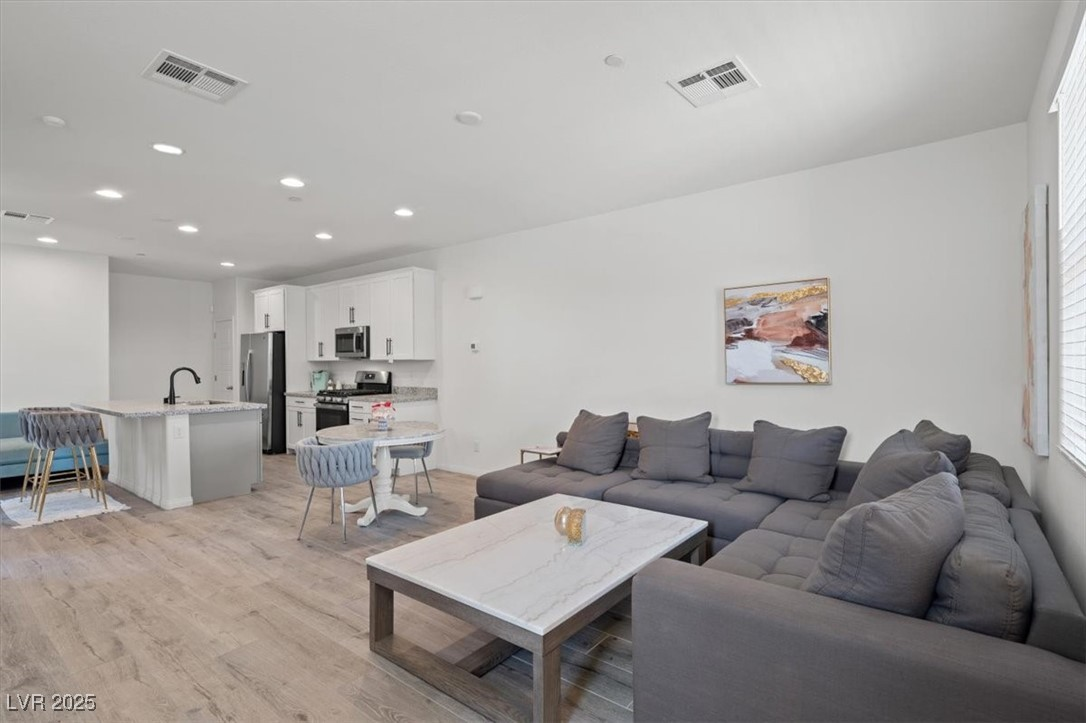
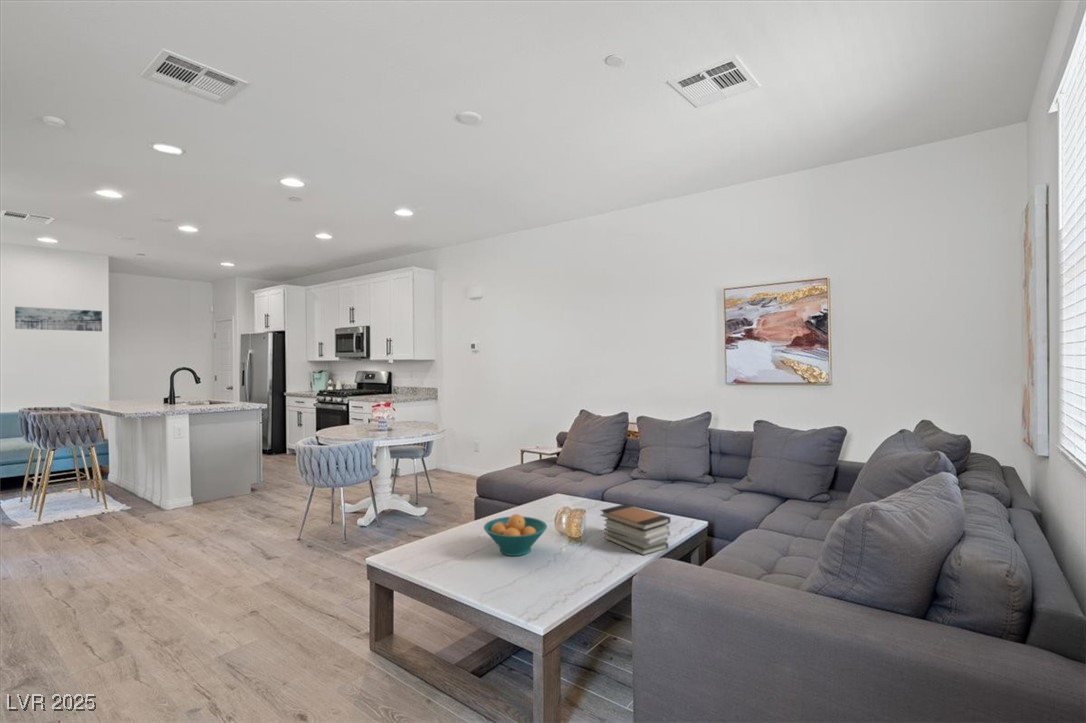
+ wall art (60, 319)
+ book stack (635, 528)
+ fruit bowl (515, 532)
